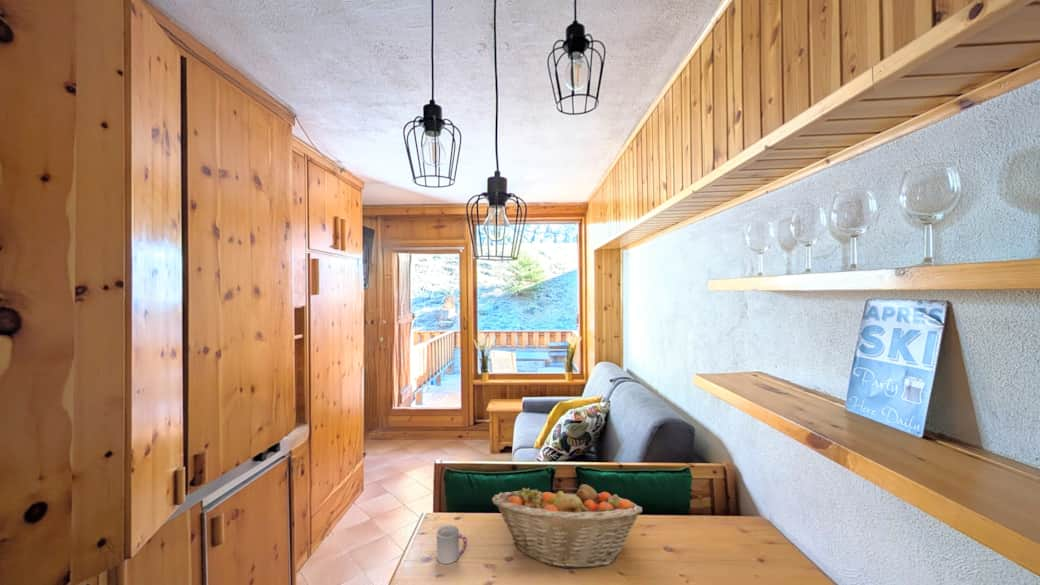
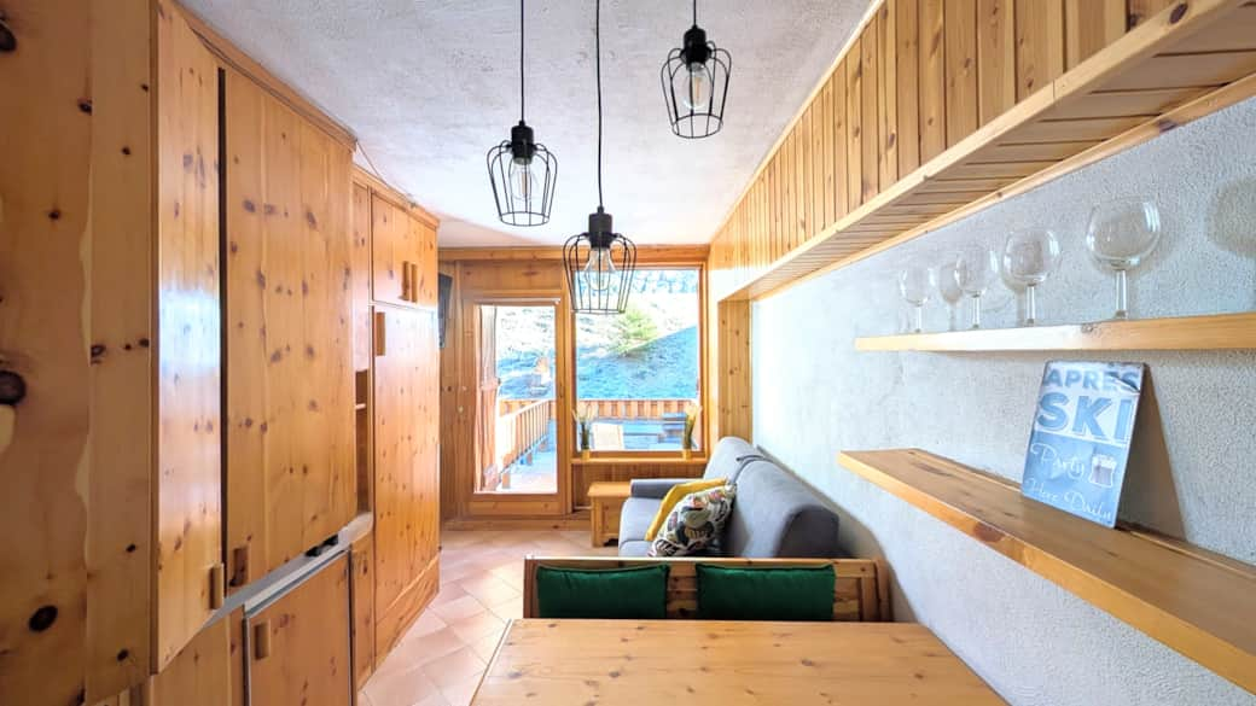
- cup (452, 544)
- fruit basket (565, 514)
